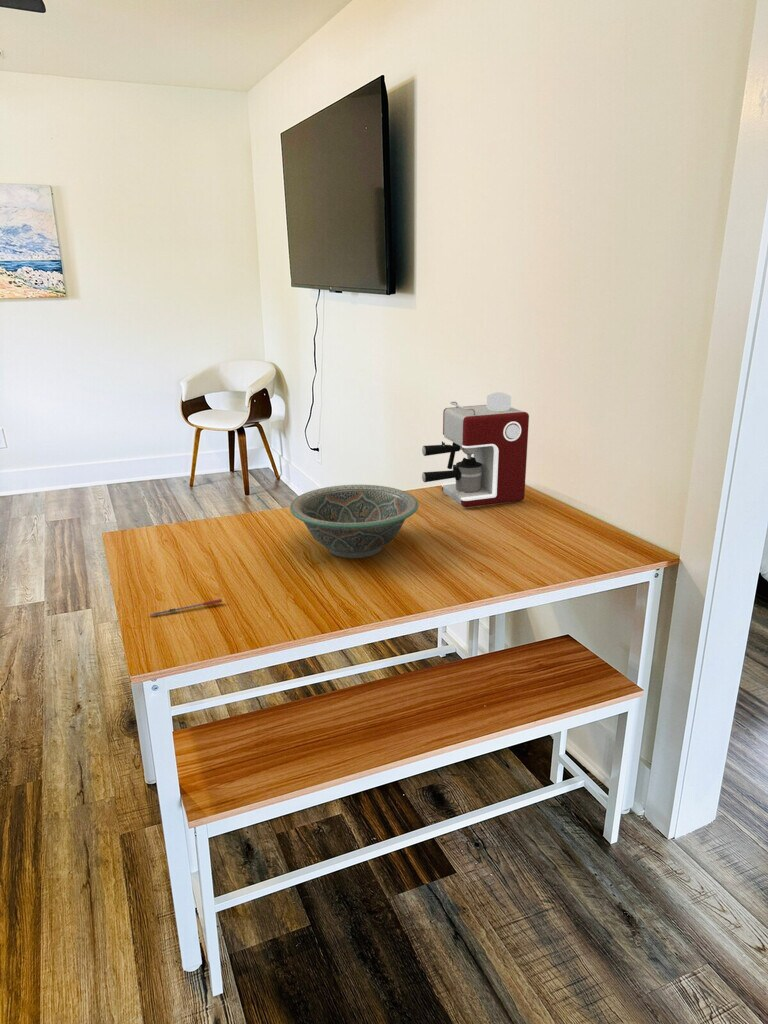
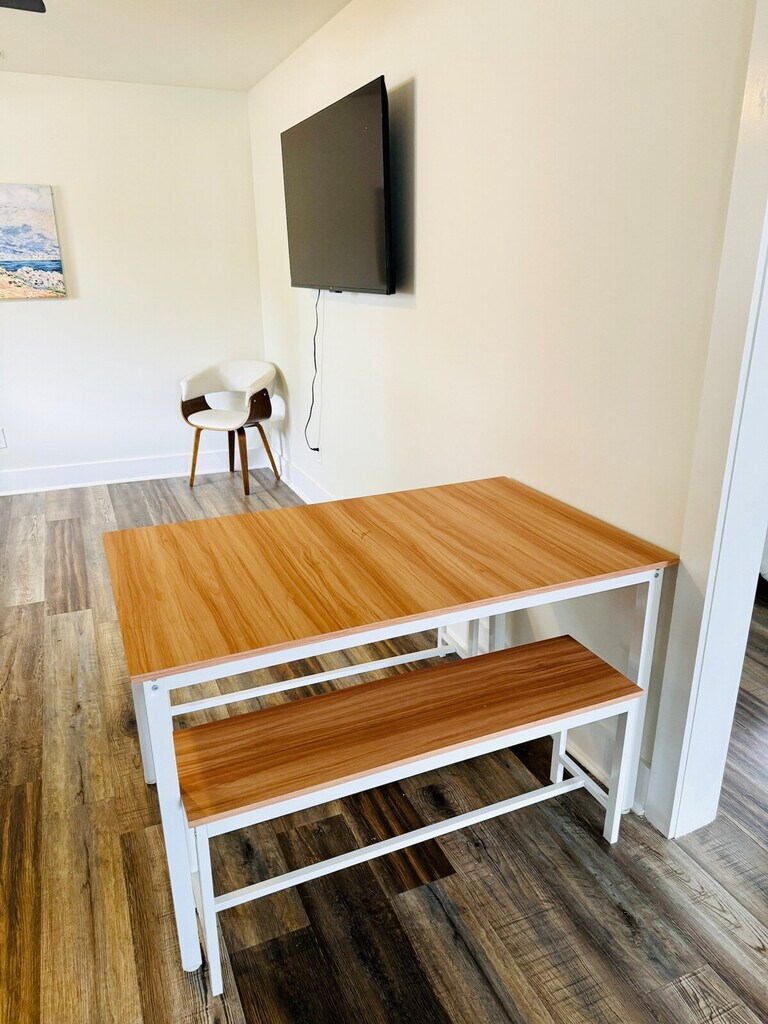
- decorative bowl (354, 525)
- coffee maker (470, 448)
- pen (186, 607)
